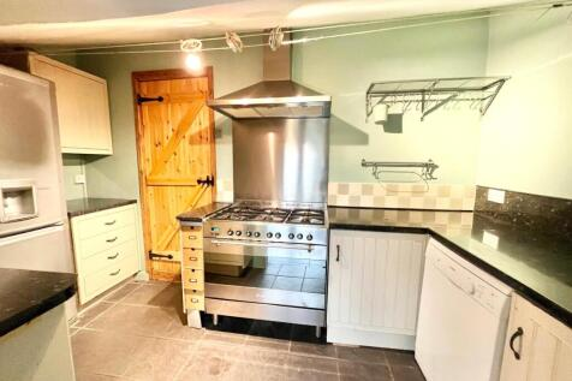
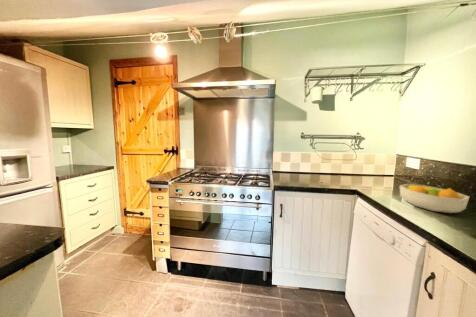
+ fruit bowl (430, 194)
